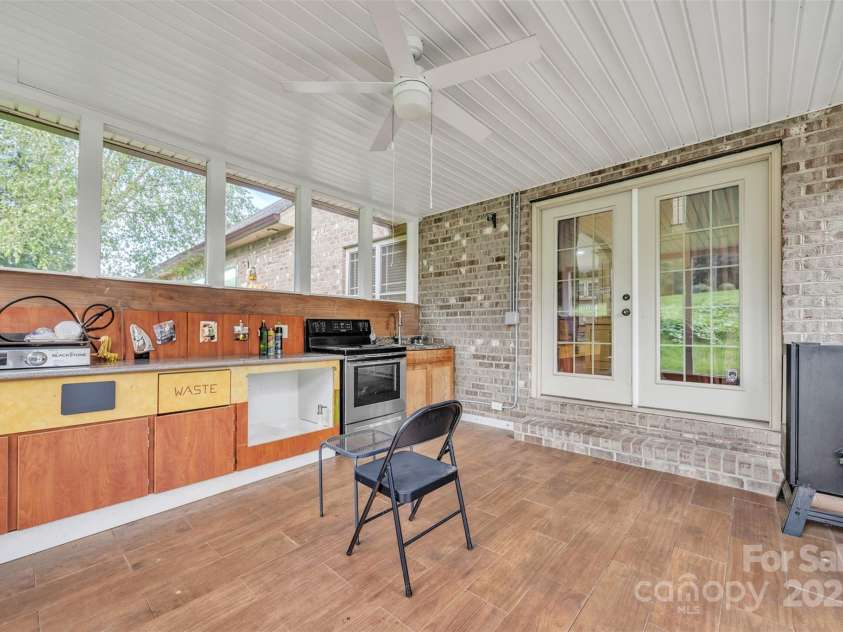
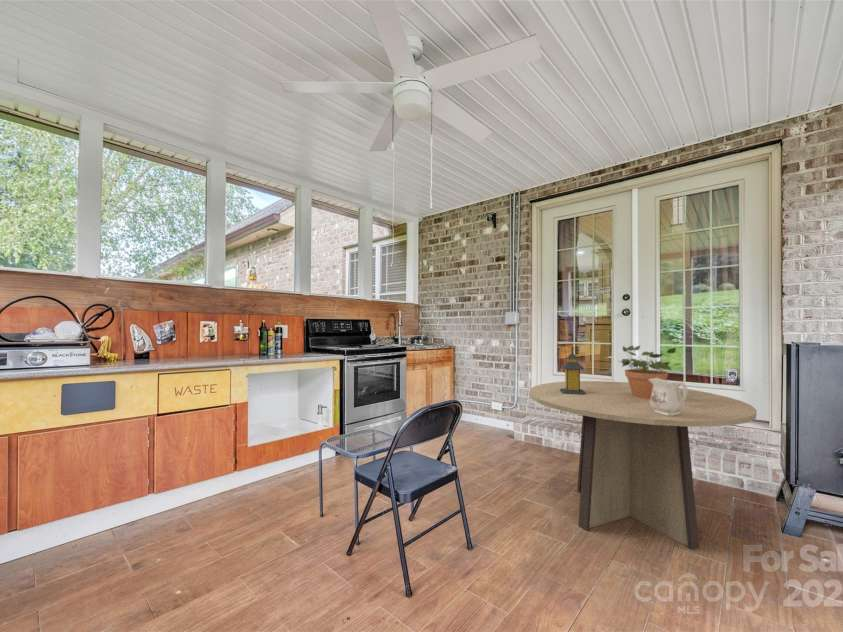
+ dining table (629, 455)
+ potted plant (650, 371)
+ pitcher (667, 396)
+ lantern (572, 368)
